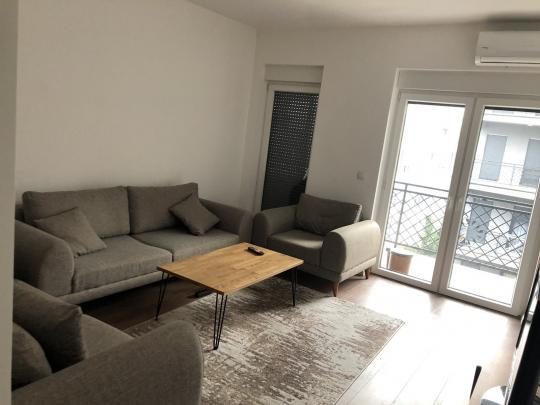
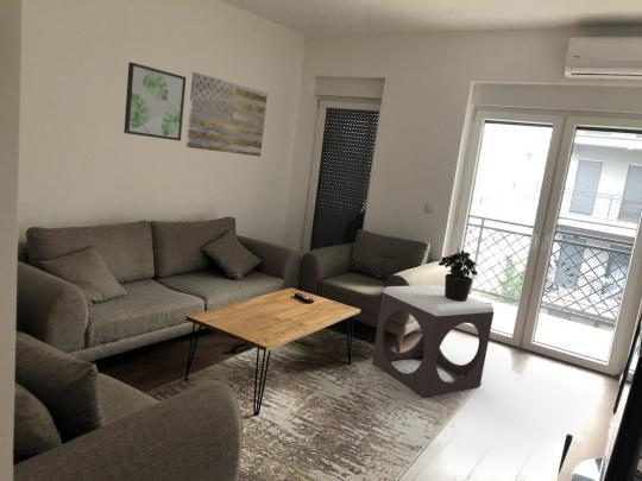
+ potted plant (457, 273)
+ footstool (430, 334)
+ wall art (229, 118)
+ wall art (156, 103)
